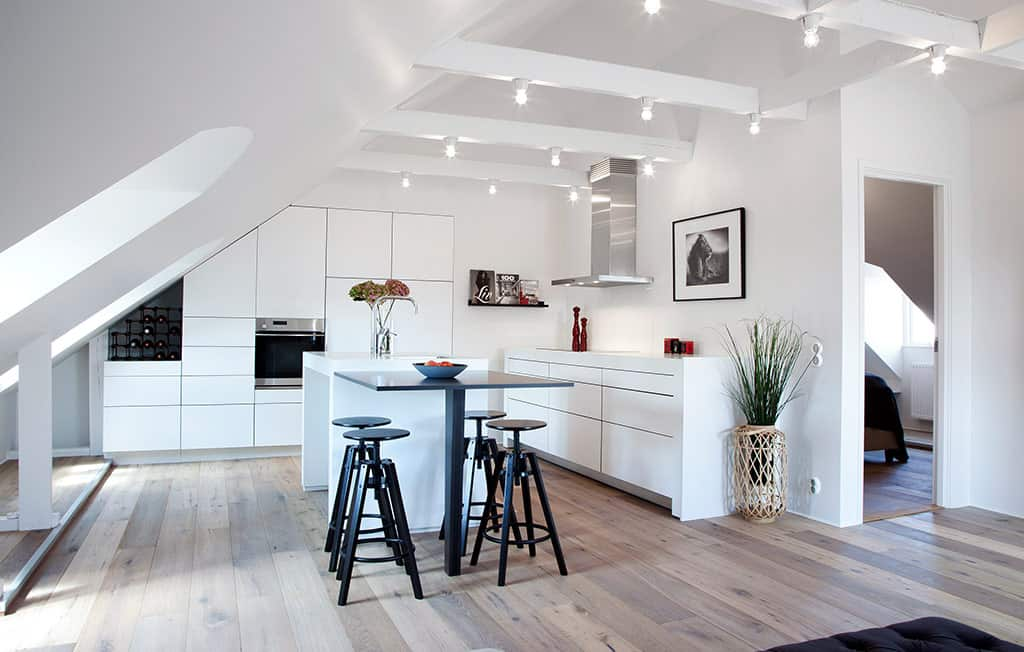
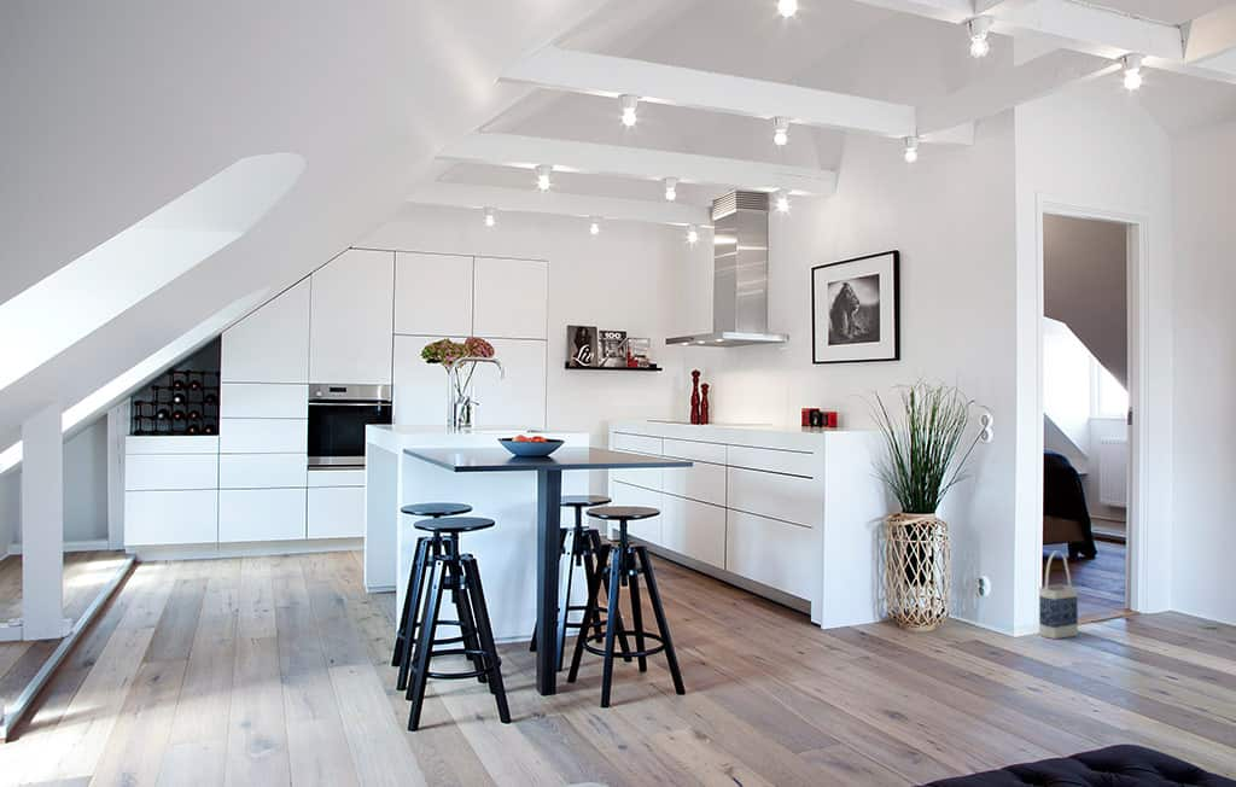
+ bag (1057, 593)
